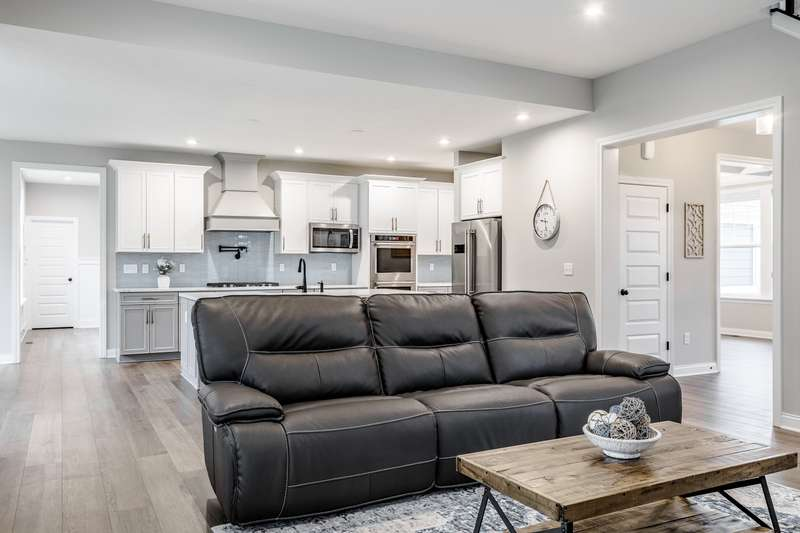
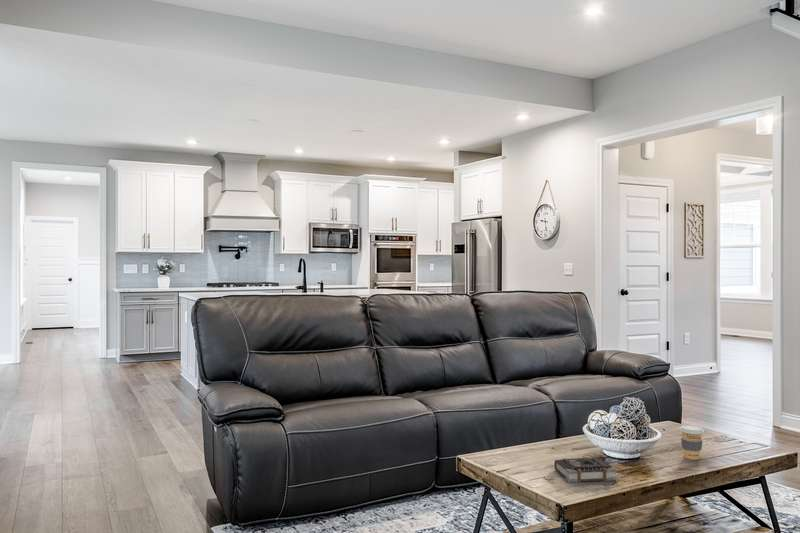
+ book (584, 467)
+ coffee cup (691, 442)
